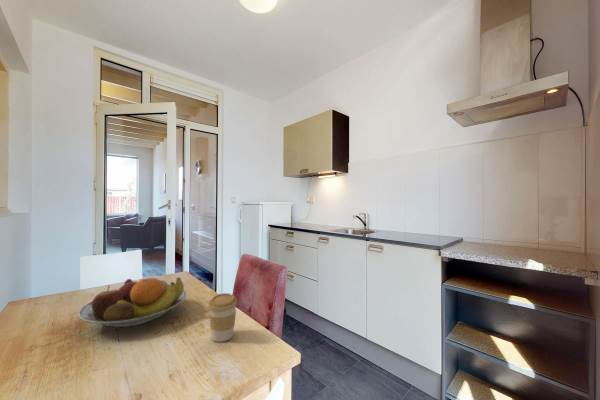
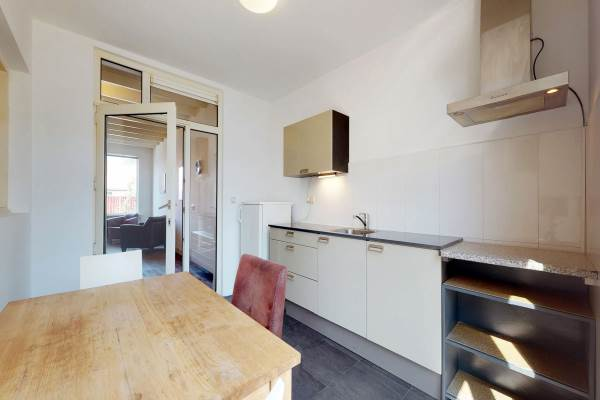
- coffee cup (222, 316)
- fruit bowl (137, 297)
